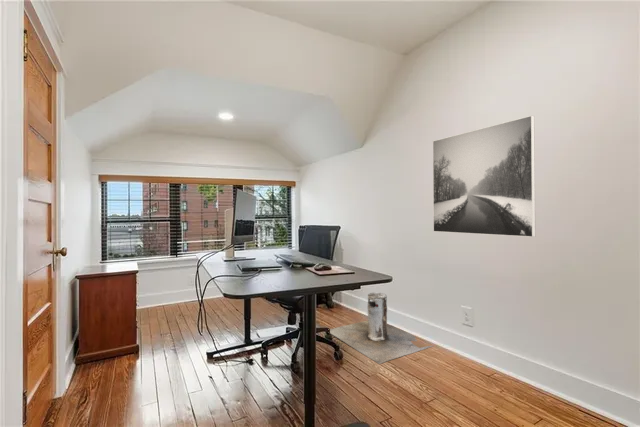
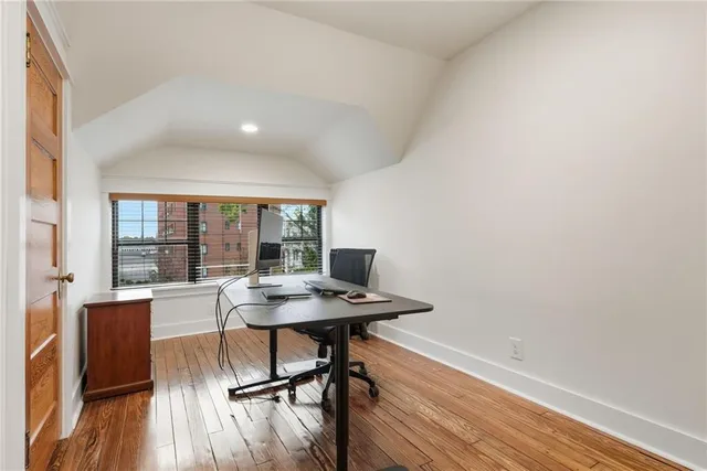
- trash can (377, 315)
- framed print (476, 182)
